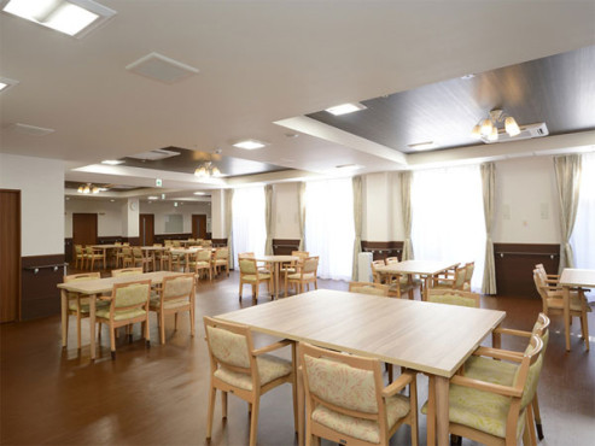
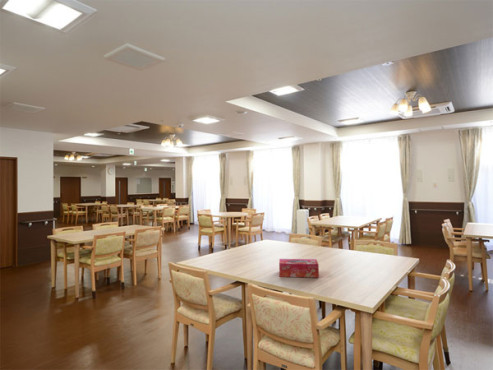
+ tissue box (298, 267)
